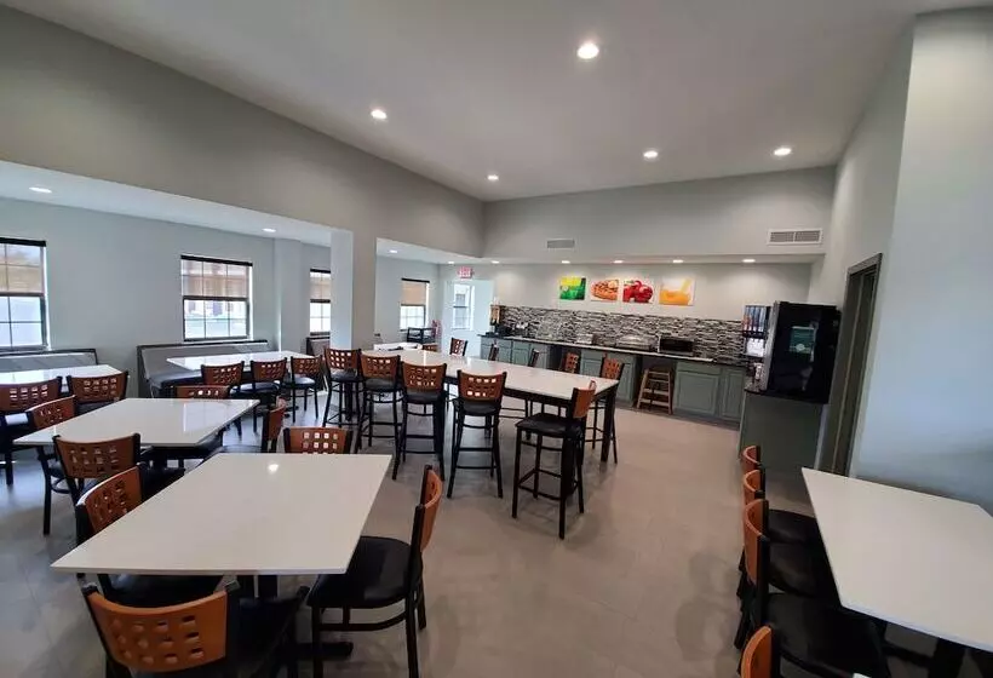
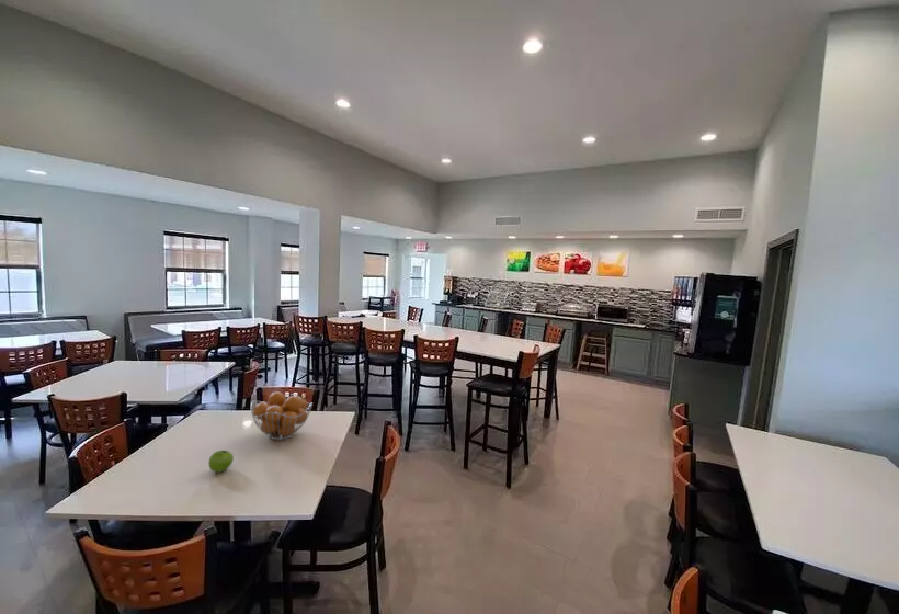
+ fruit (220, 461)
+ fruit basket (282, 414)
